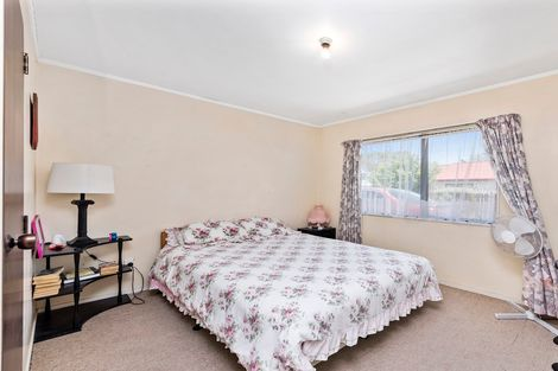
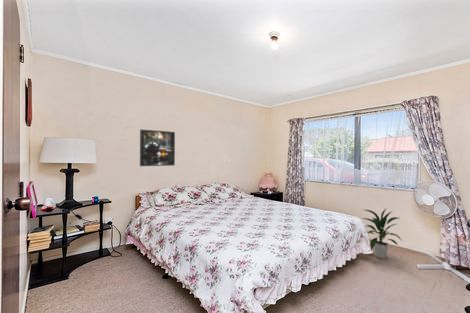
+ indoor plant (379, 231)
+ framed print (158, 148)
